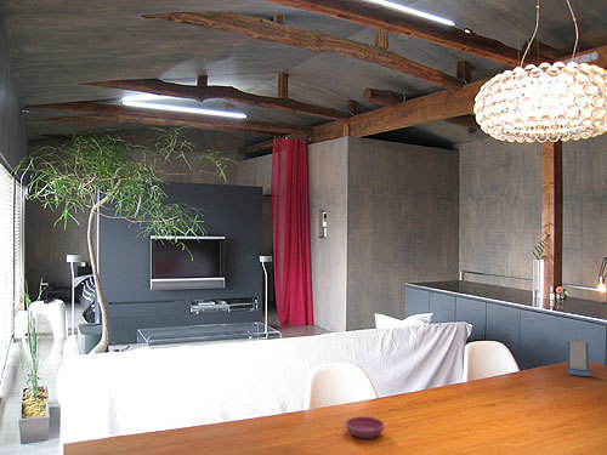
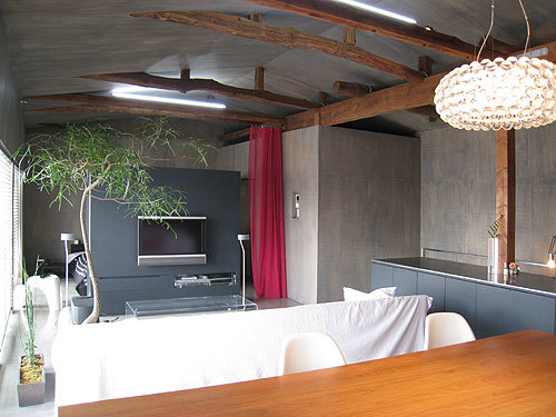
- saucer (364, 427)
- smartphone (578, 357)
